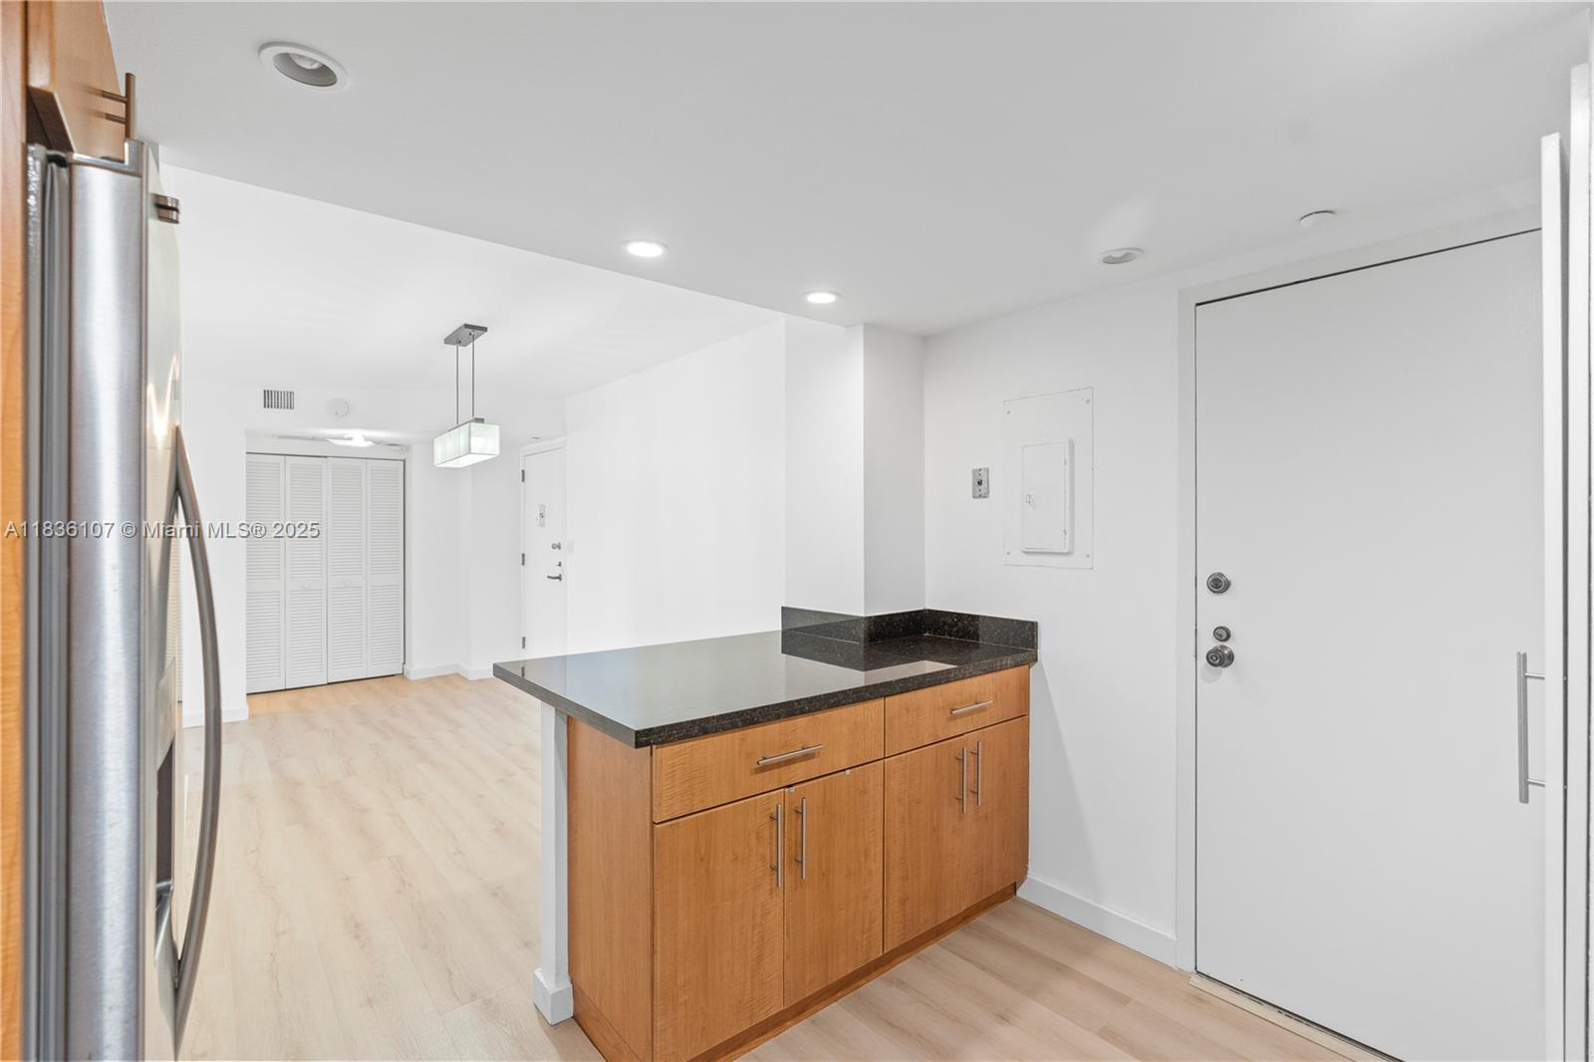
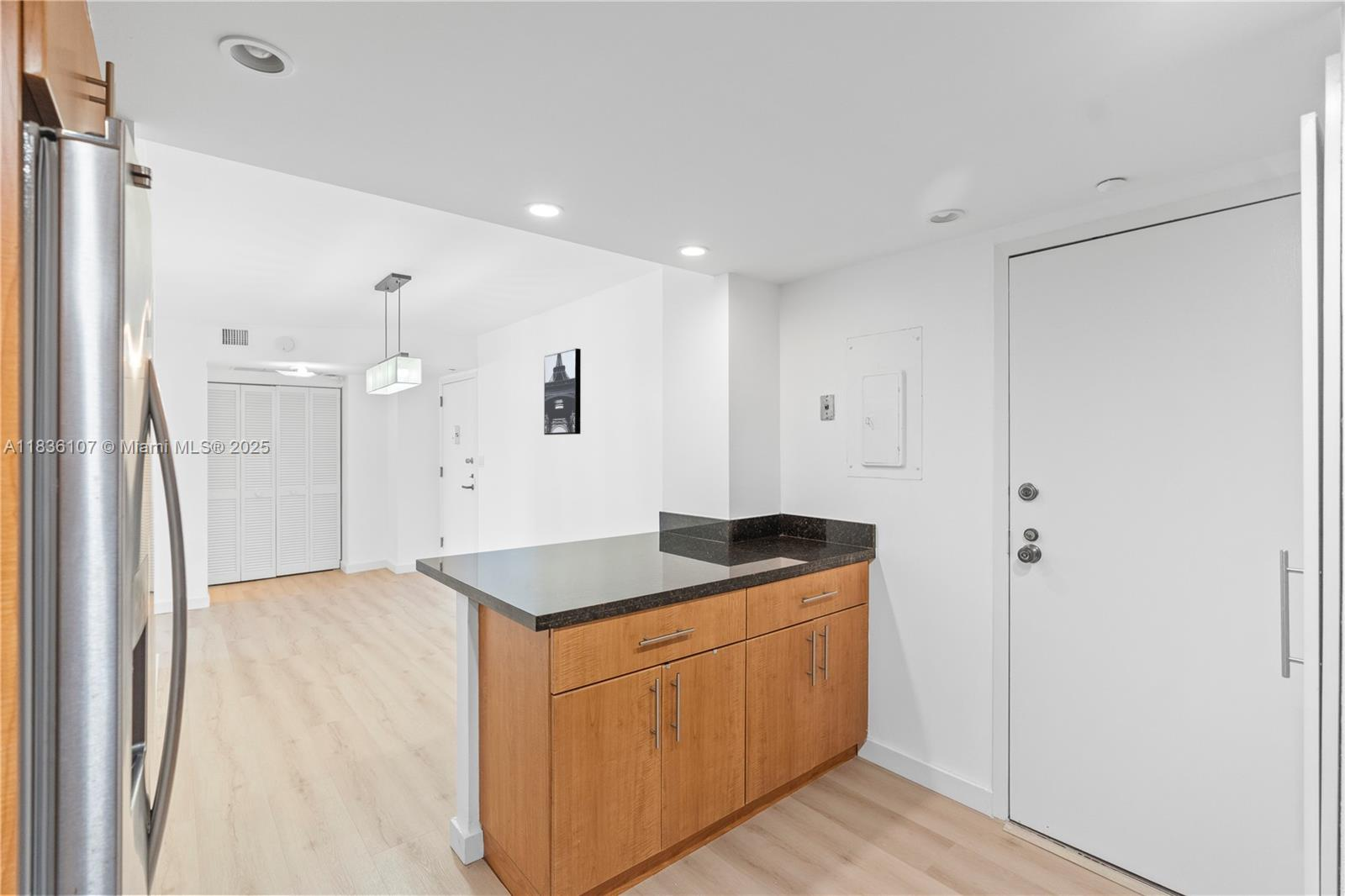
+ wall art (562, 393)
